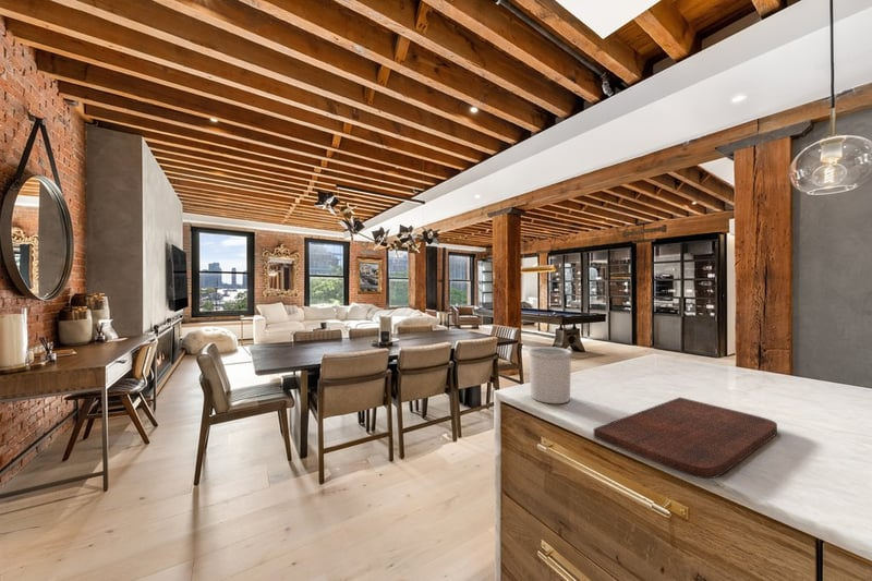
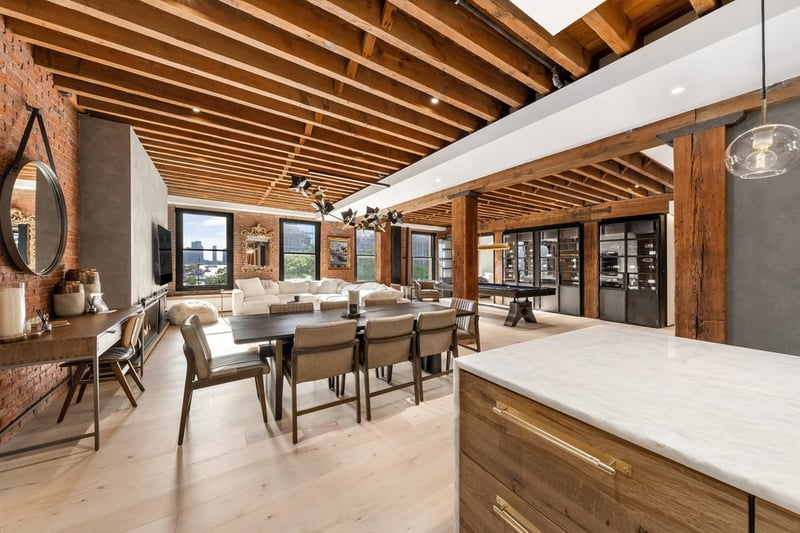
- utensil holder (549, 373)
- cutting board (690, 428)
